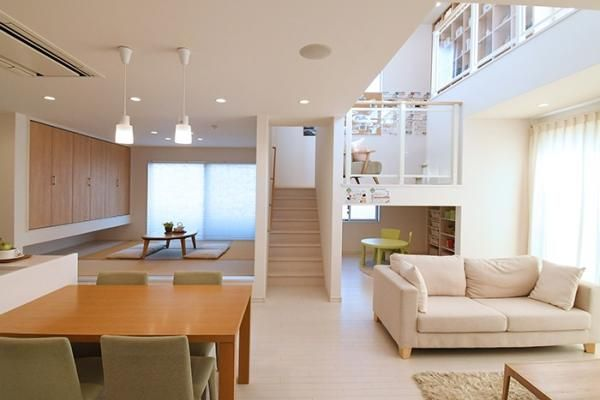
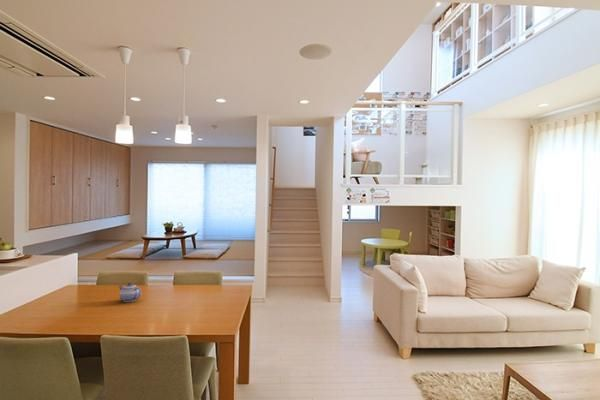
+ teapot (129, 291)
